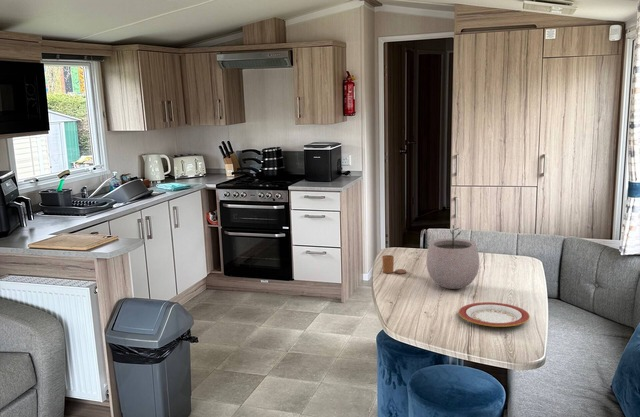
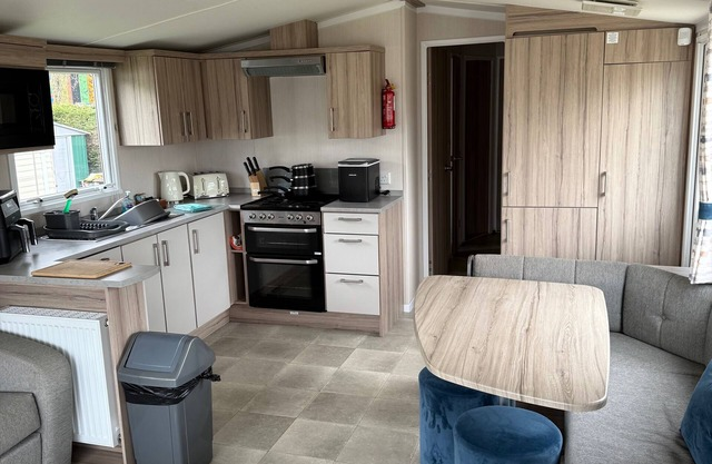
- candle (393, 263)
- plant pot (452, 255)
- plate (493, 316)
